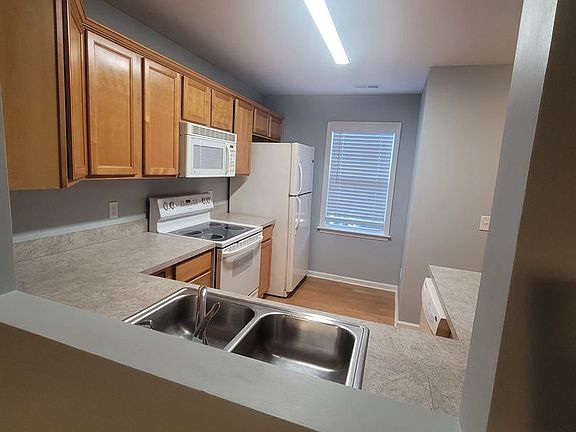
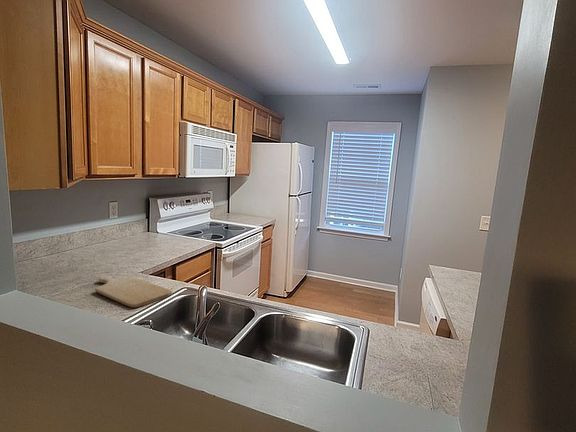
+ chopping board (126, 287)
